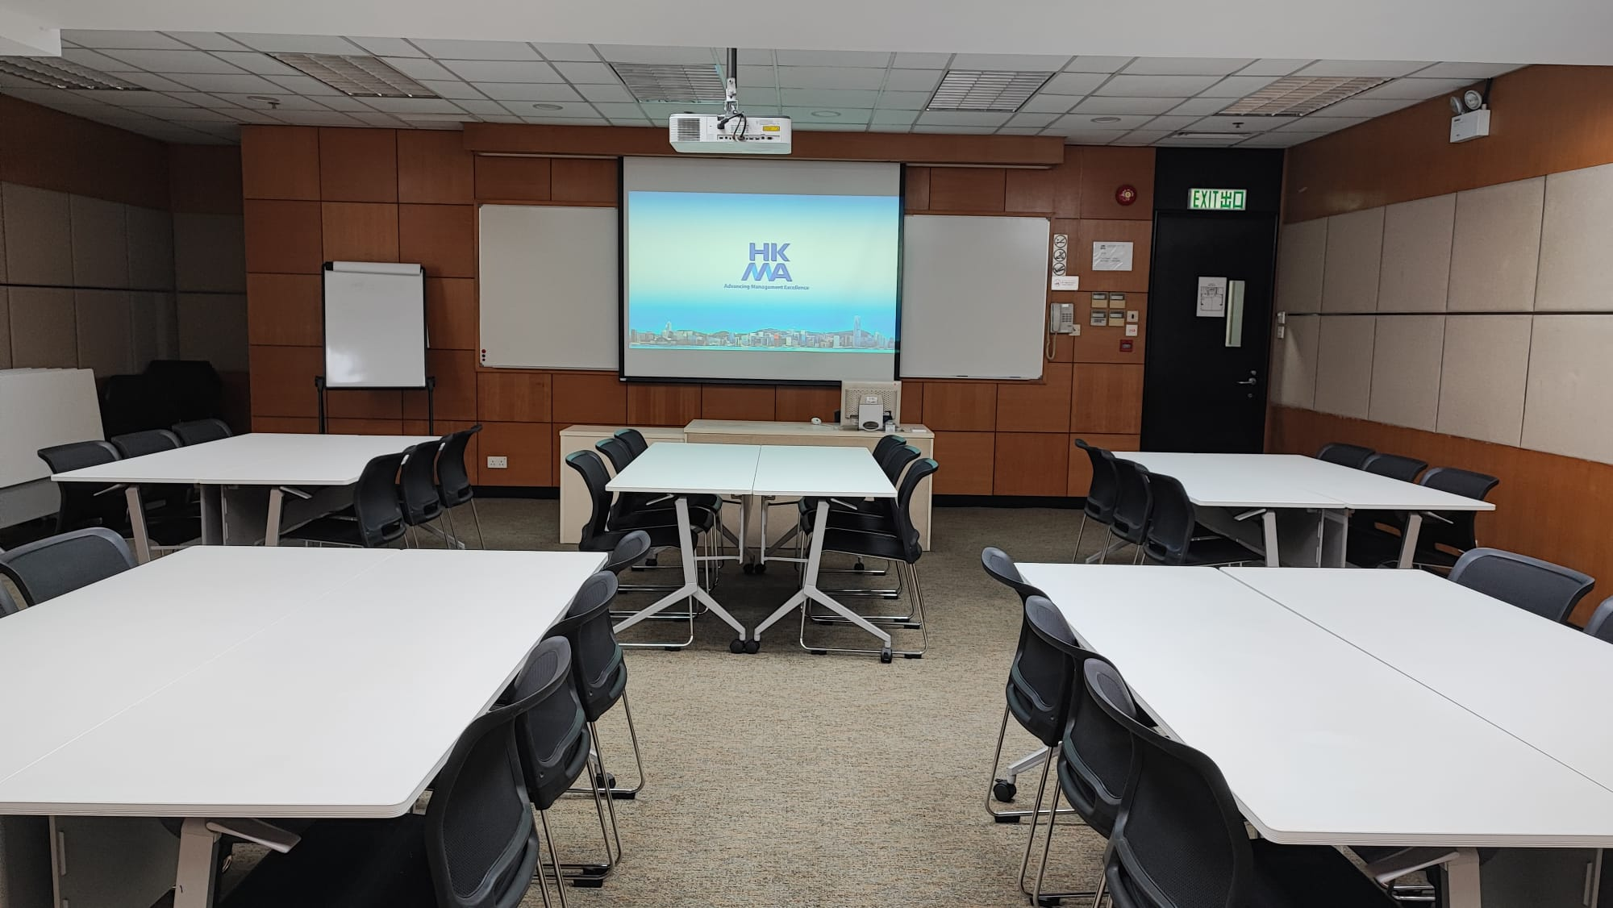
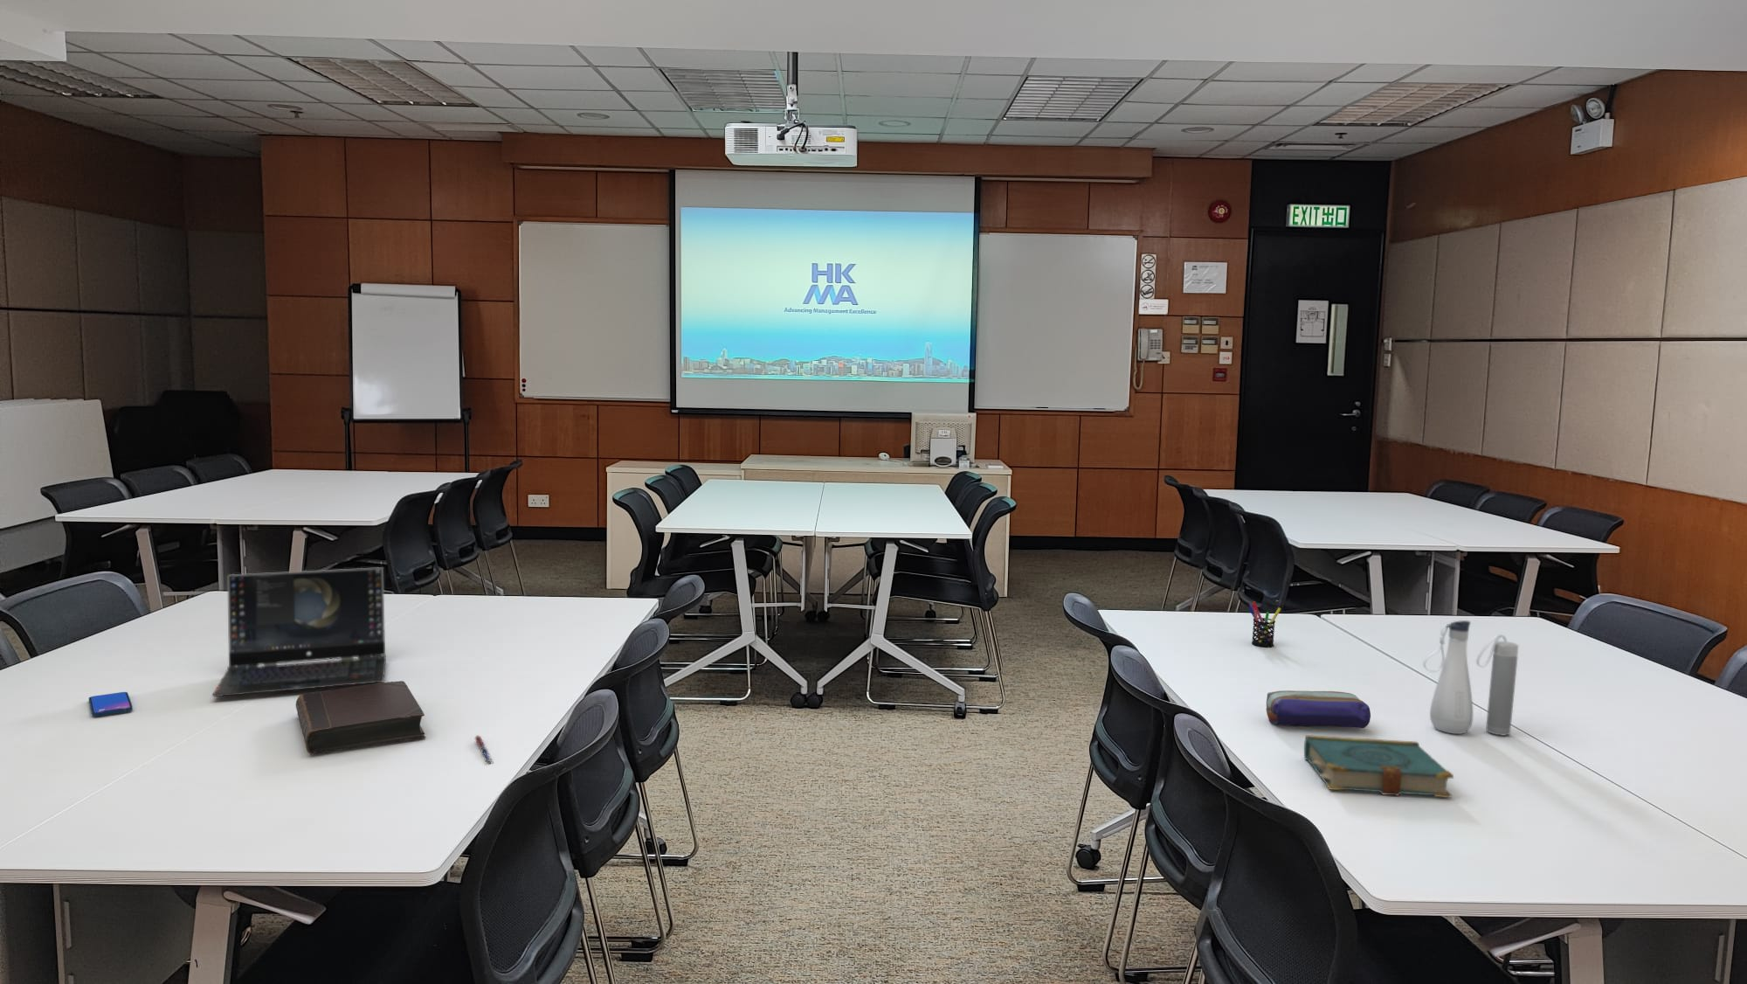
+ book (1371, 764)
+ pencil case (1317, 709)
+ pen holder (1263, 623)
+ laptop computer (304, 629)
+ pen (484, 748)
+ water bottle (1469, 676)
+ book (358, 714)
+ smartphone (110, 703)
